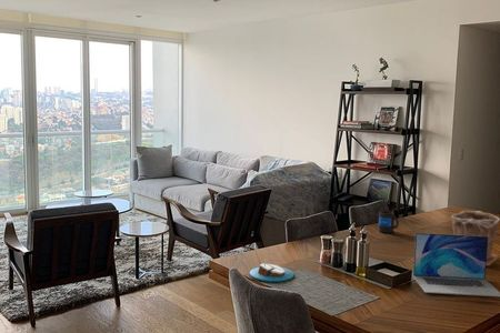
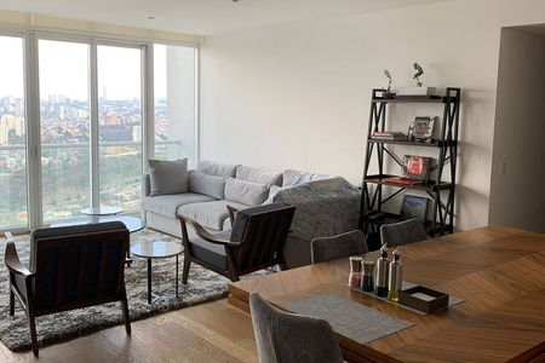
- mug (388, 222)
- laptop (458, 263)
- candle (271, 266)
- plant pot (472, 234)
